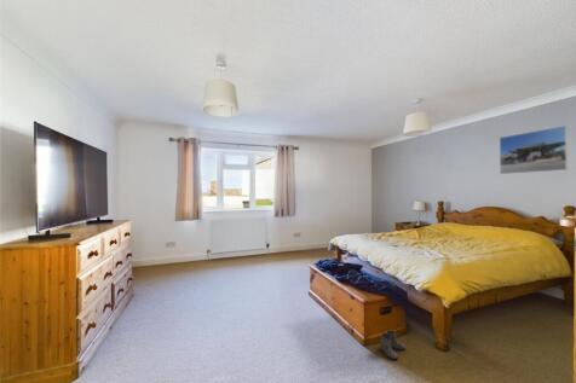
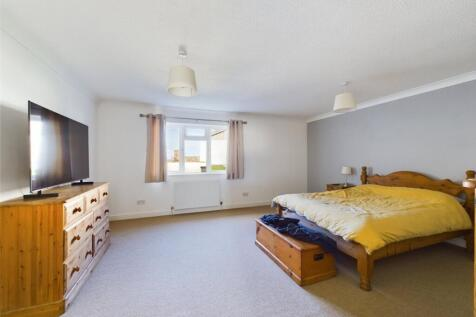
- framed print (530, 151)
- boots (391, 342)
